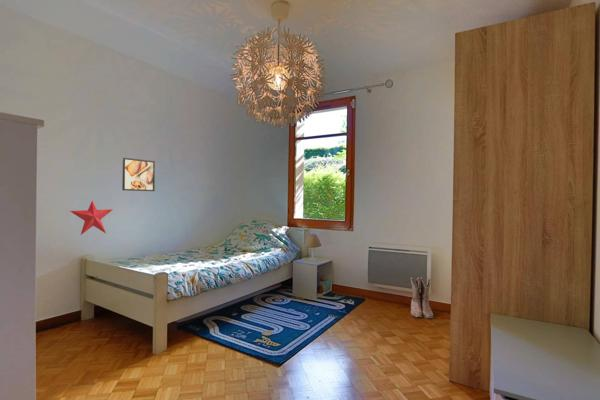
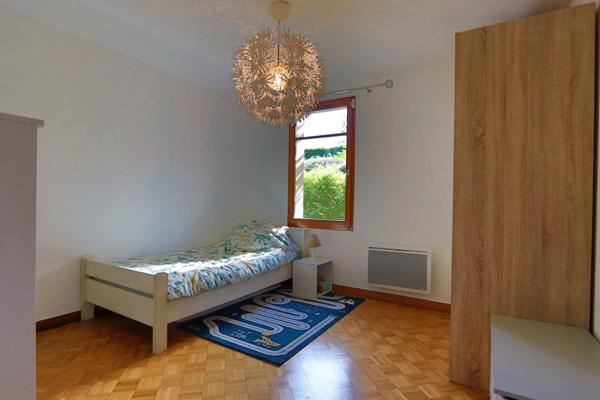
- decorative star (92, 217)
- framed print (139, 175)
- boots (421, 296)
